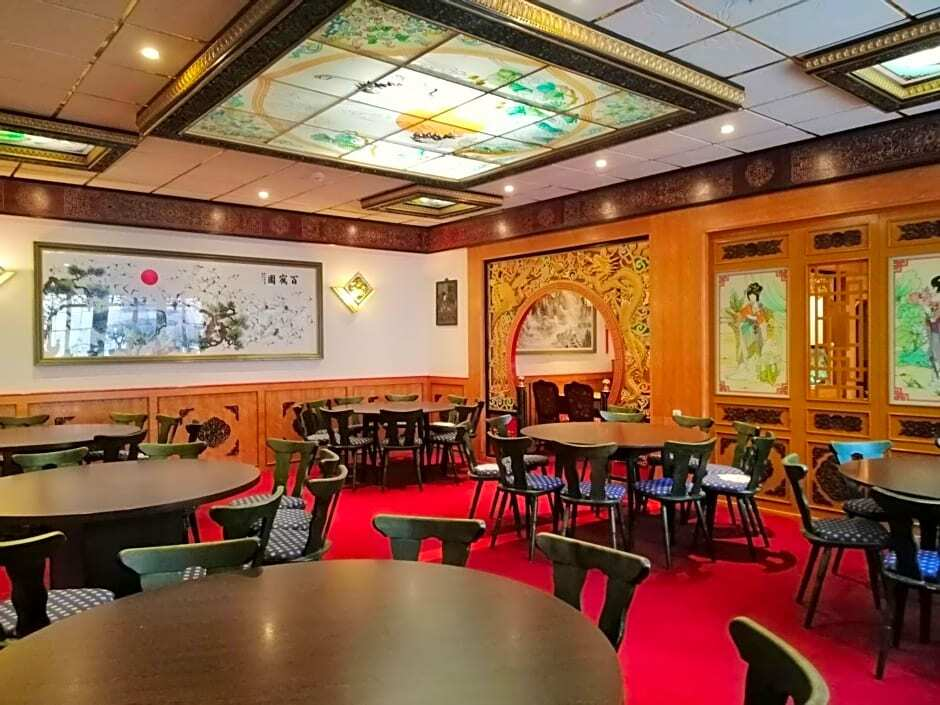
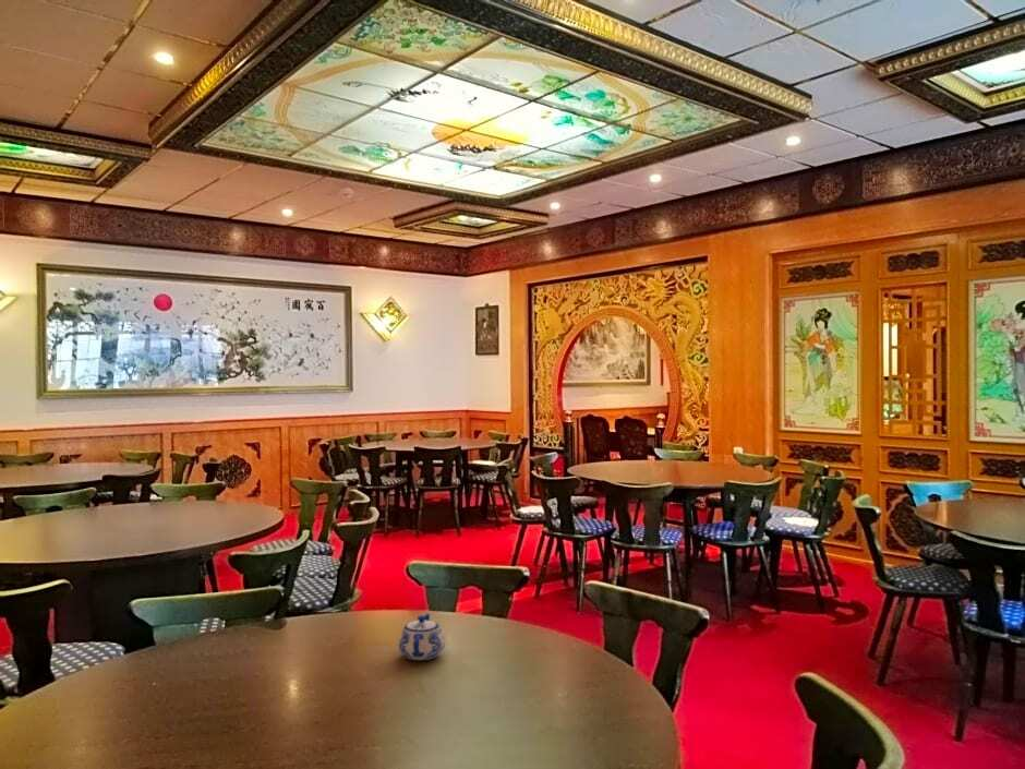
+ teapot (422, 634)
